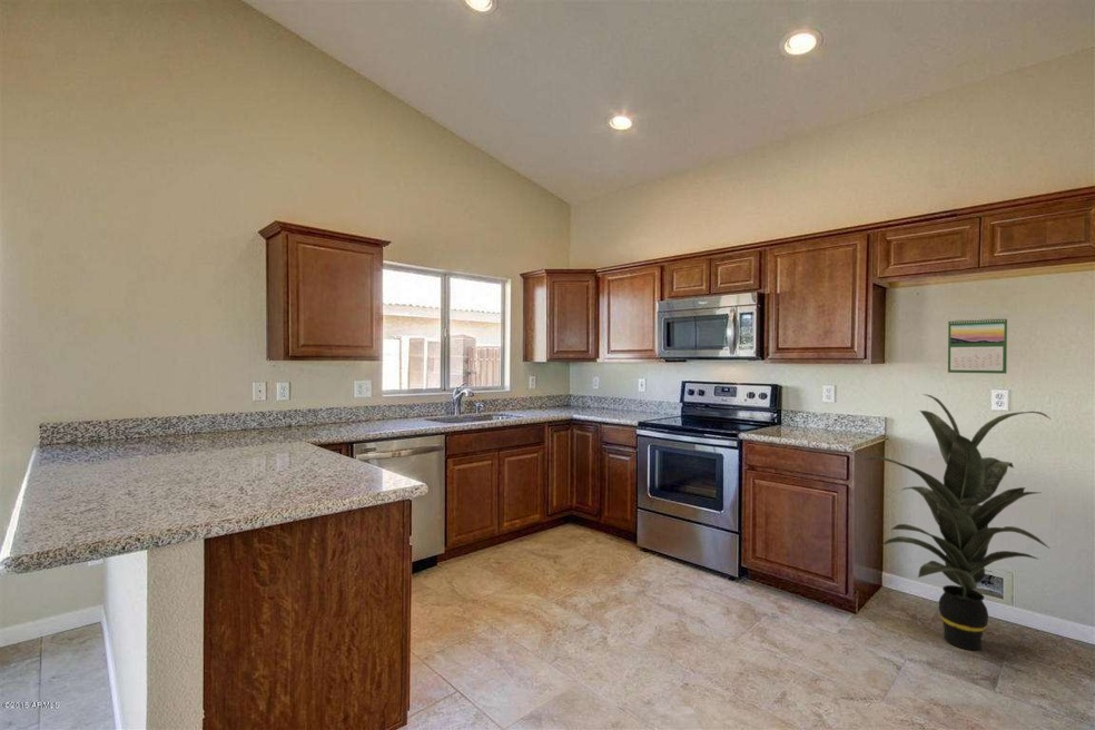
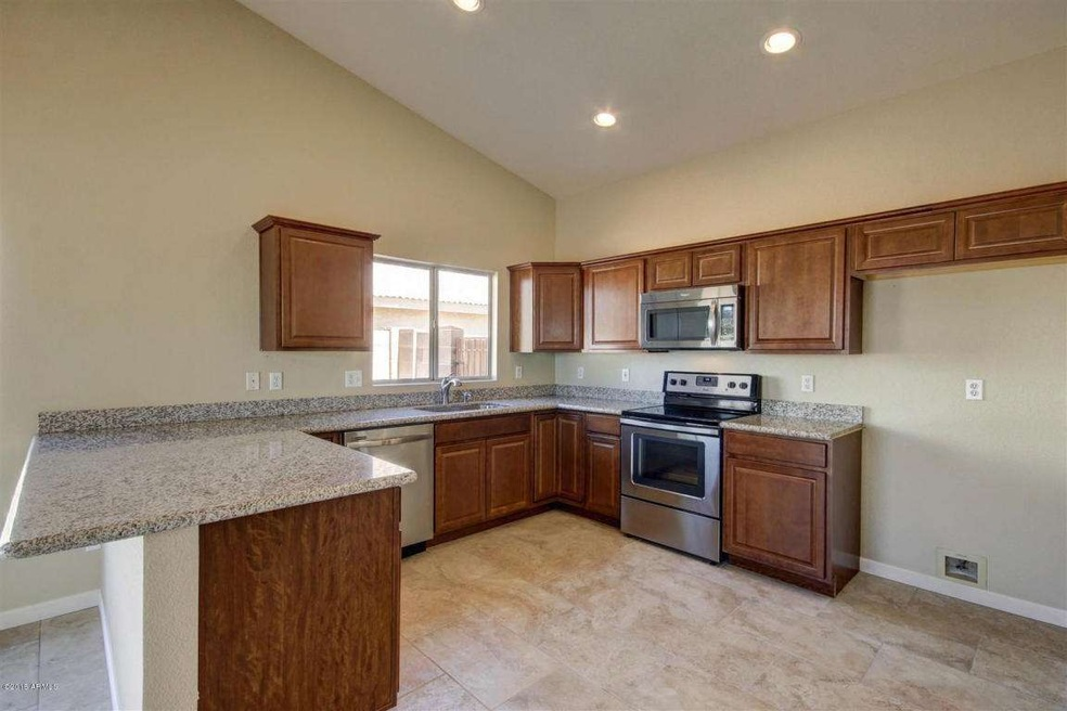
- indoor plant (954, 515)
- calendar (976, 345)
